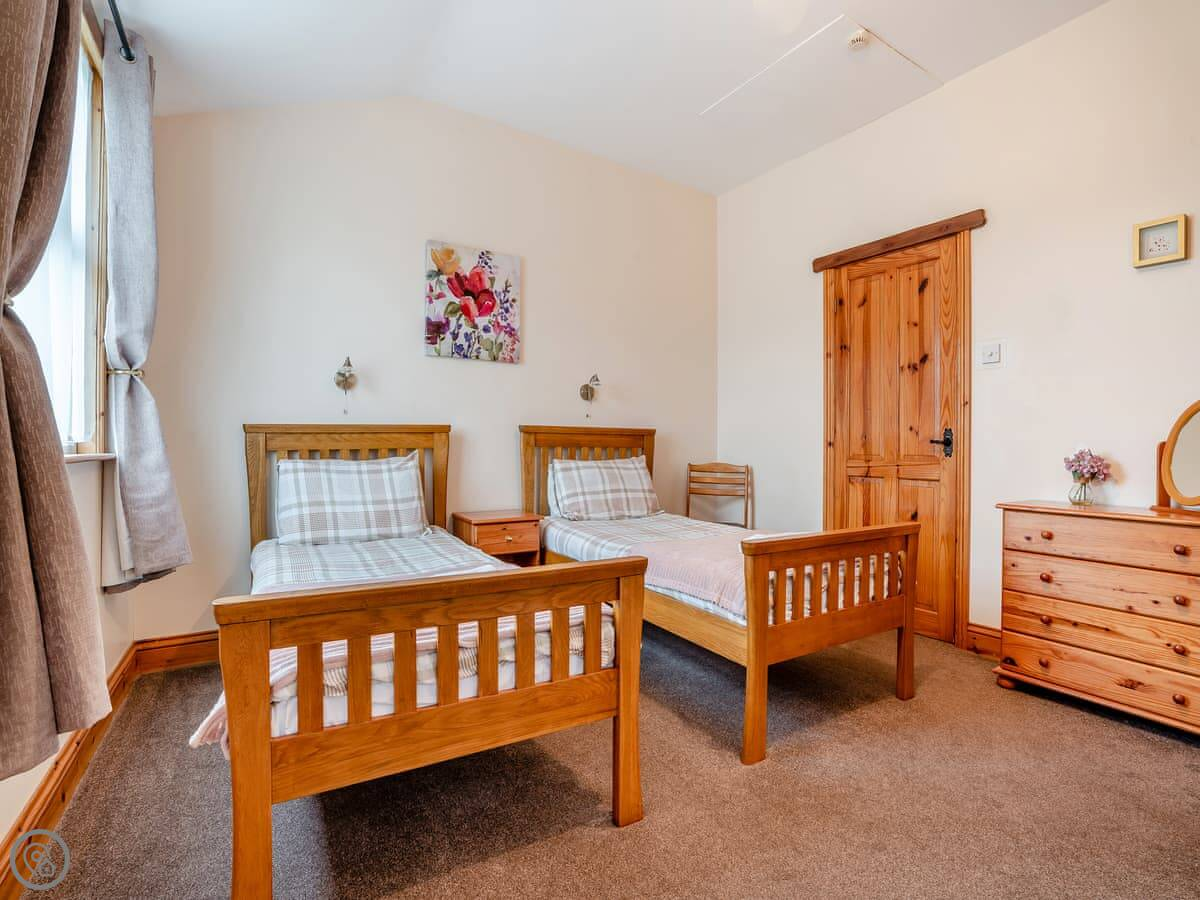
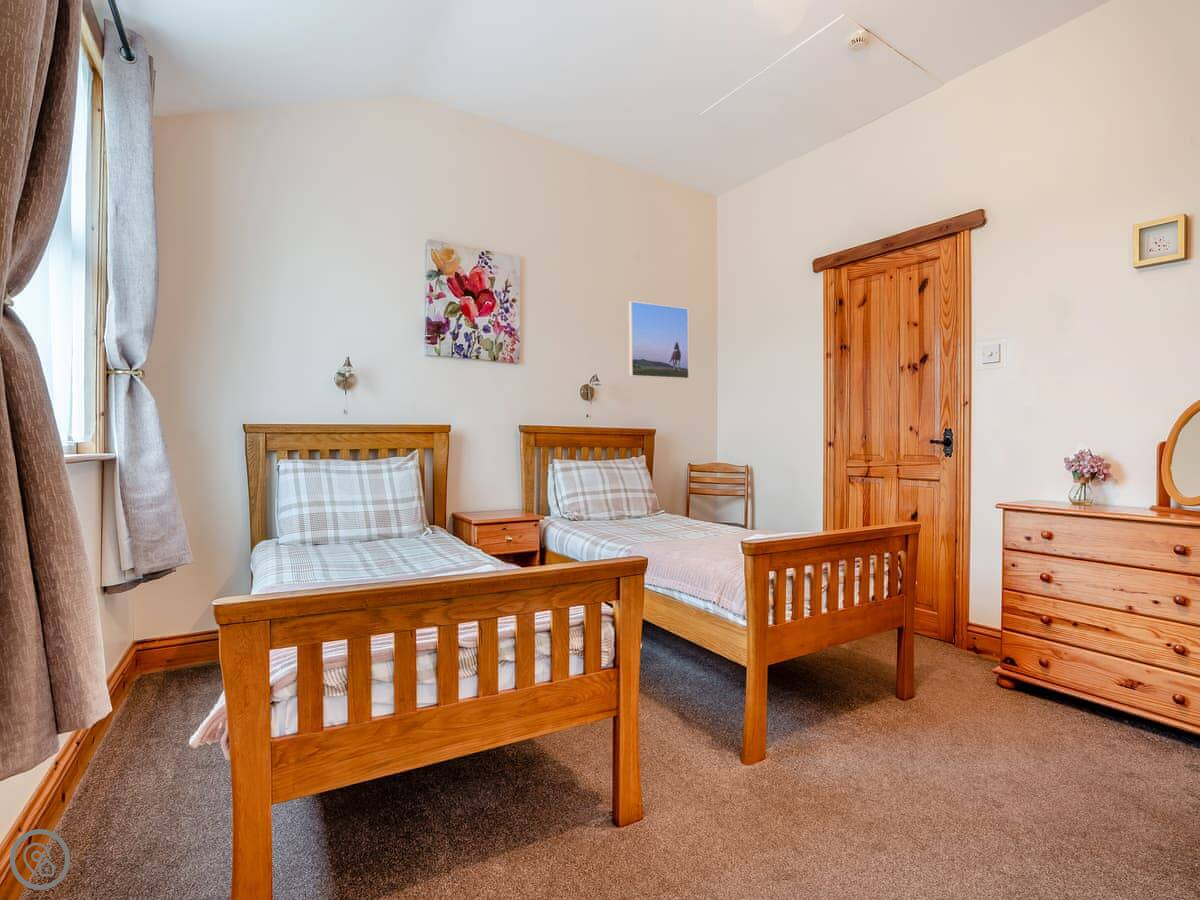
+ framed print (659, 341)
